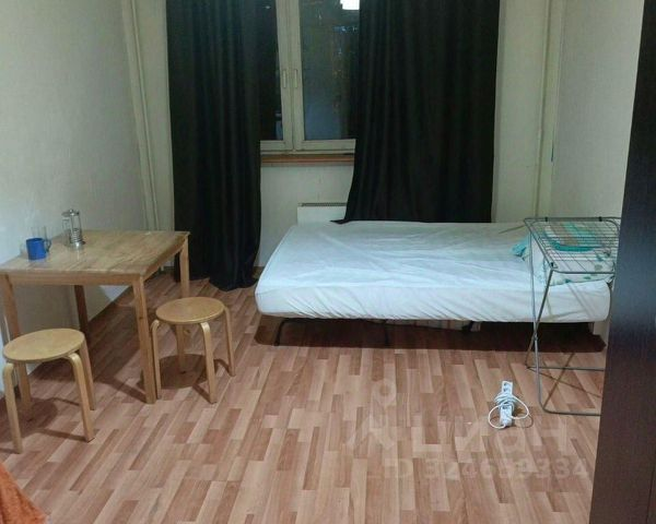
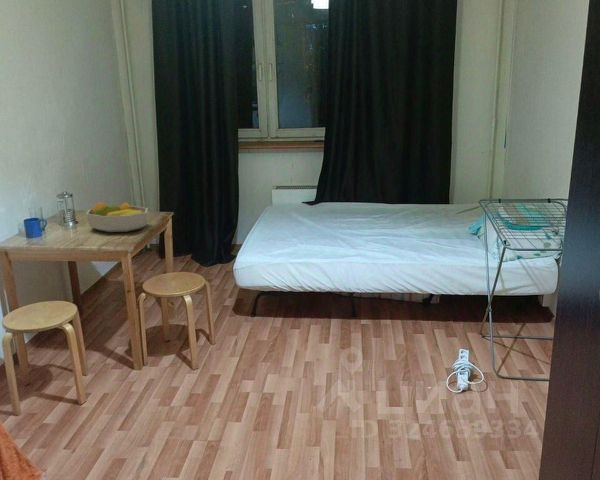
+ fruit bowl (117, 215)
